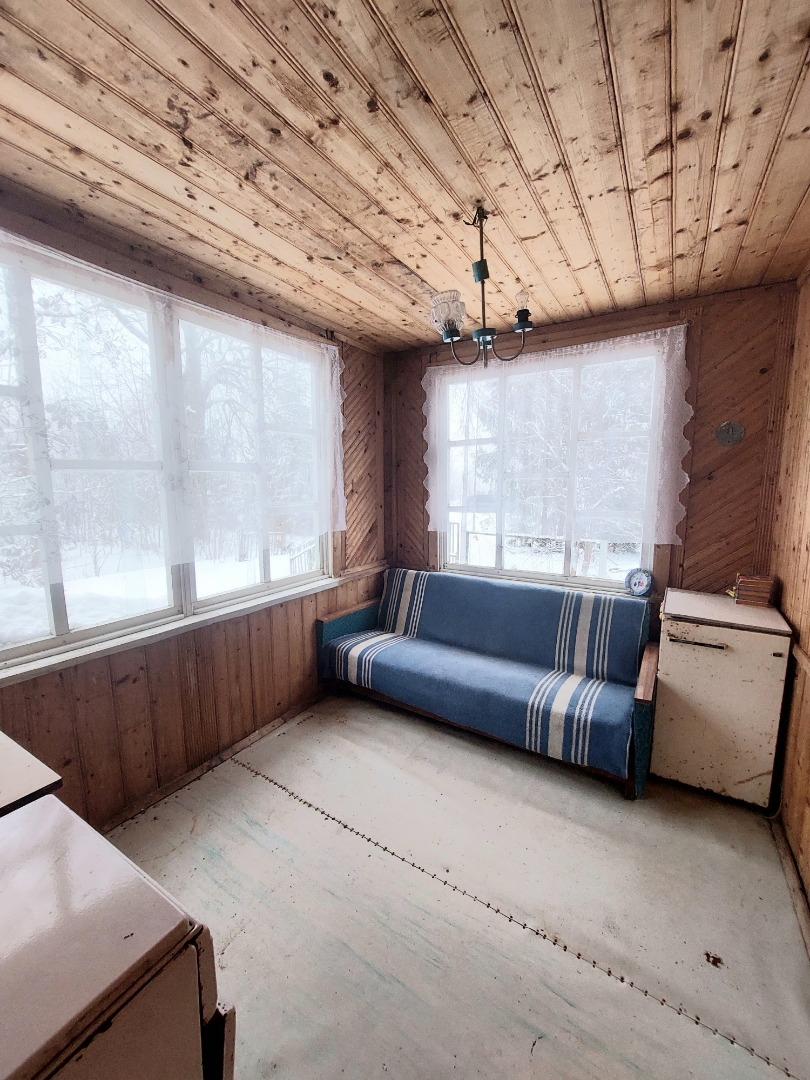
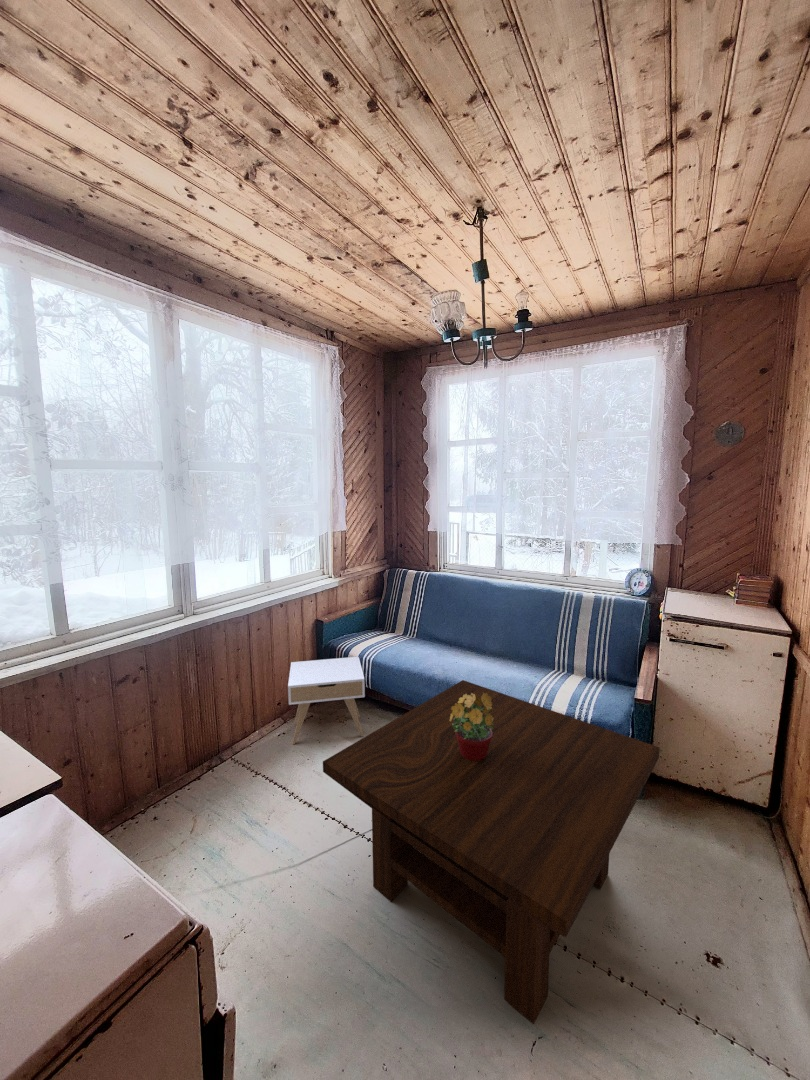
+ nightstand (327, 700)
+ coffee table (493, 818)
+ flowerpot (471, 723)
